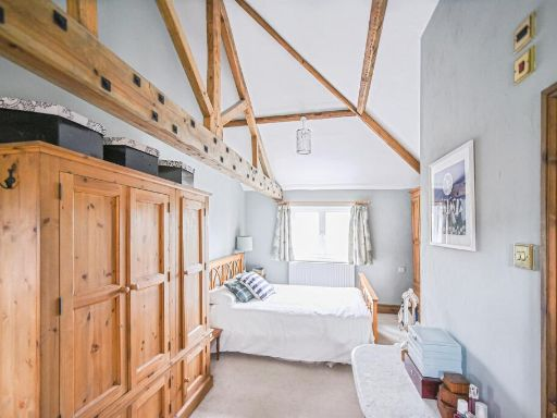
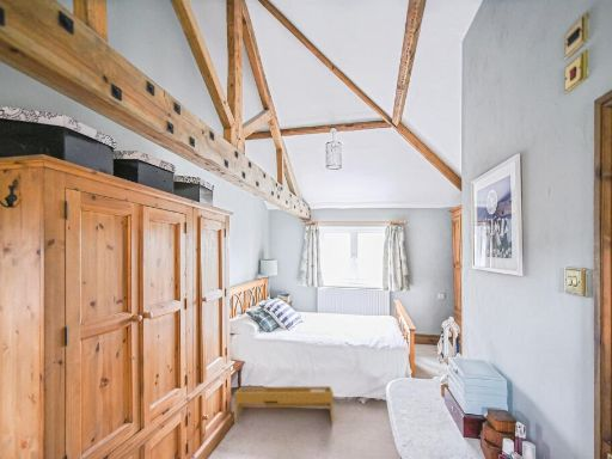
+ basket (284, 399)
